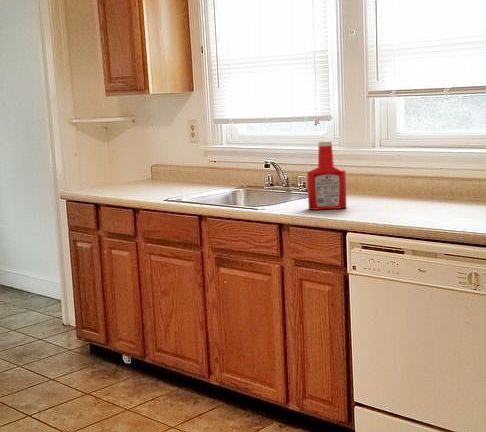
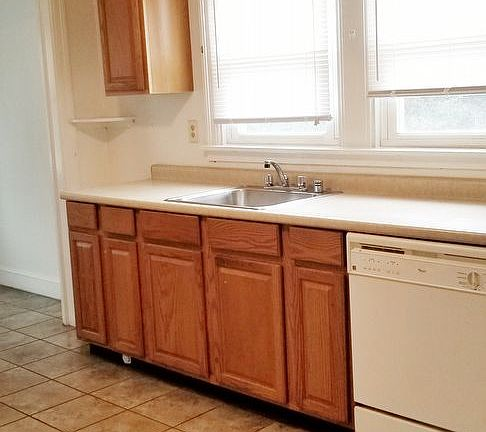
- soap bottle (326, 174)
